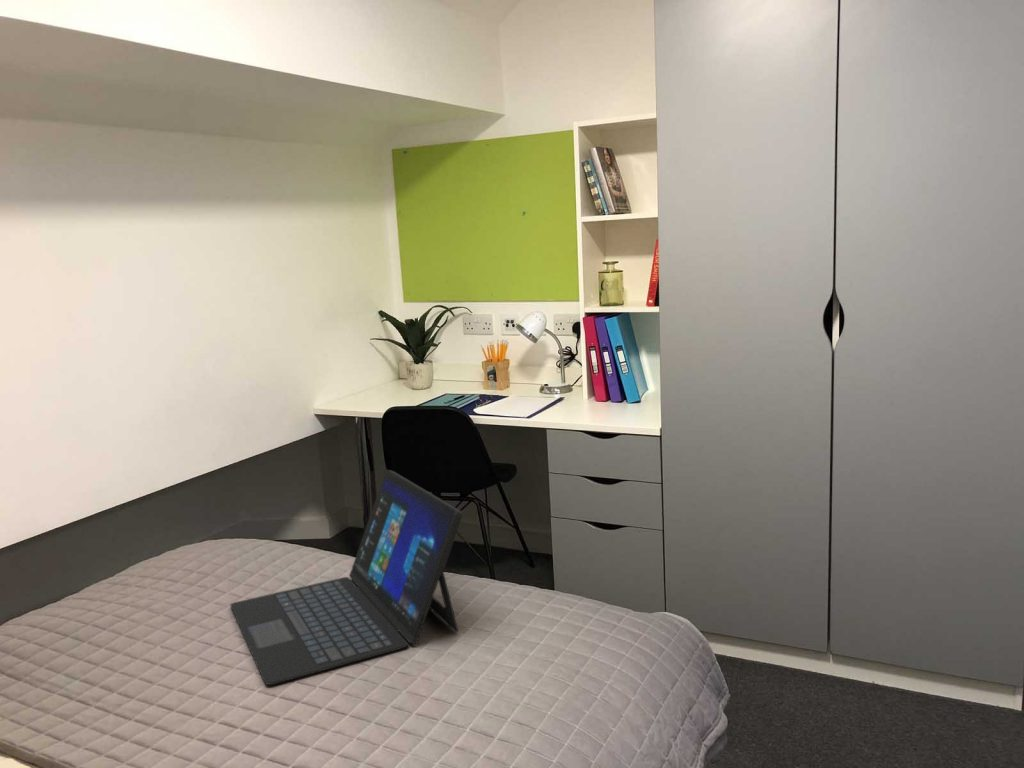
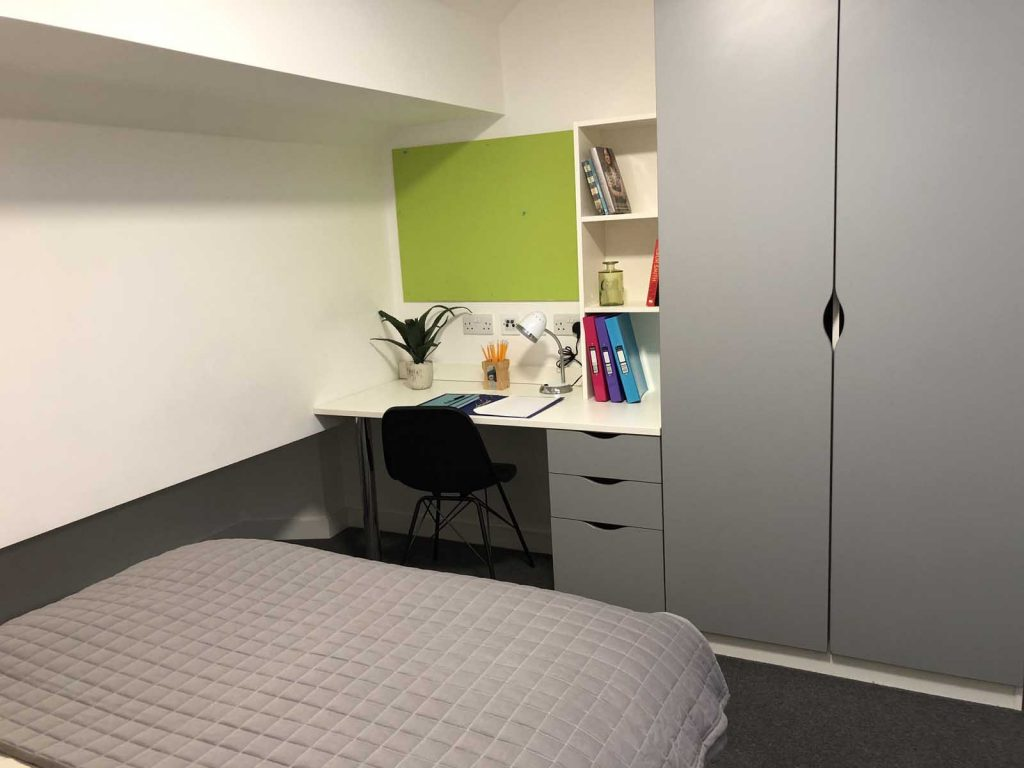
- laptop (352, 566)
